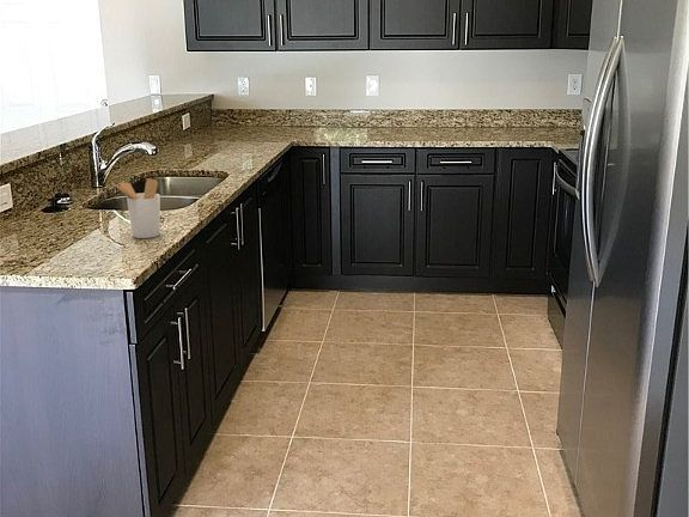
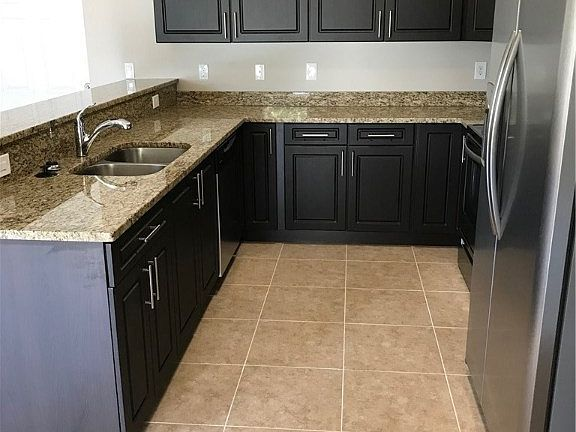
- utensil holder (136, 207)
